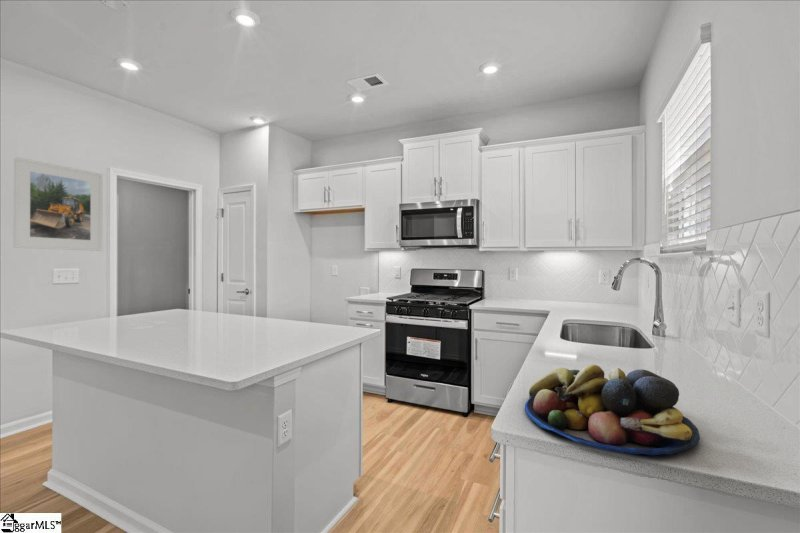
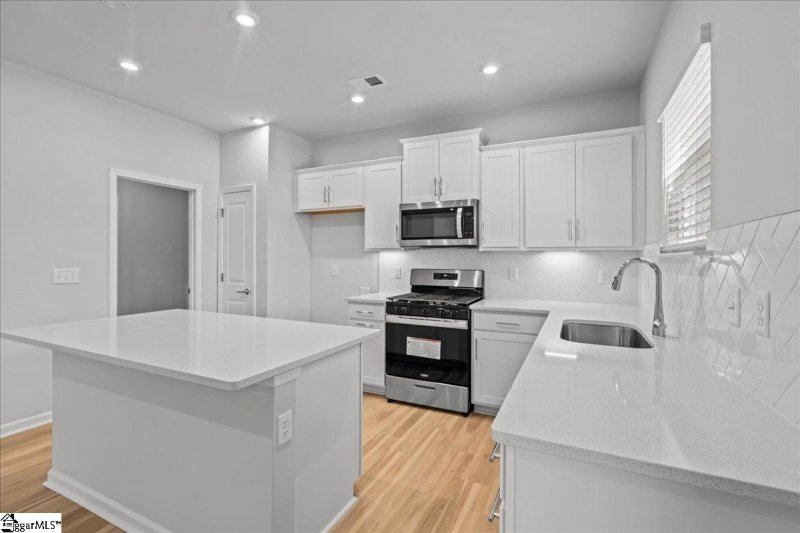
- fruit bowl (602, 391)
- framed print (61, 207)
